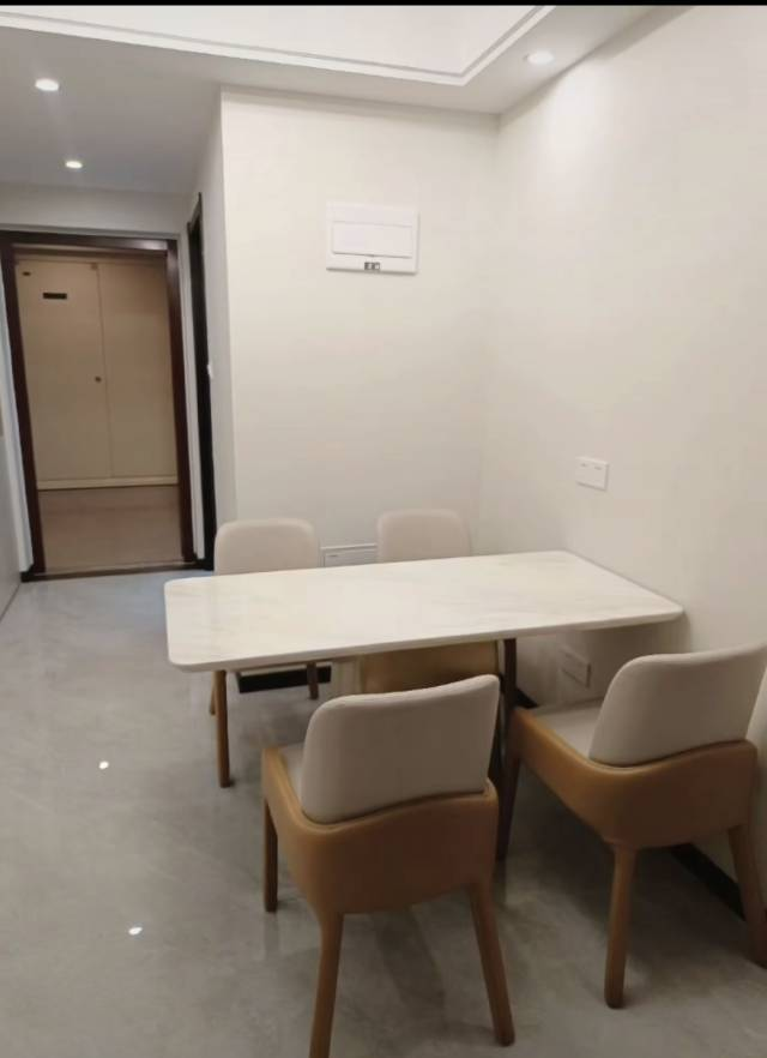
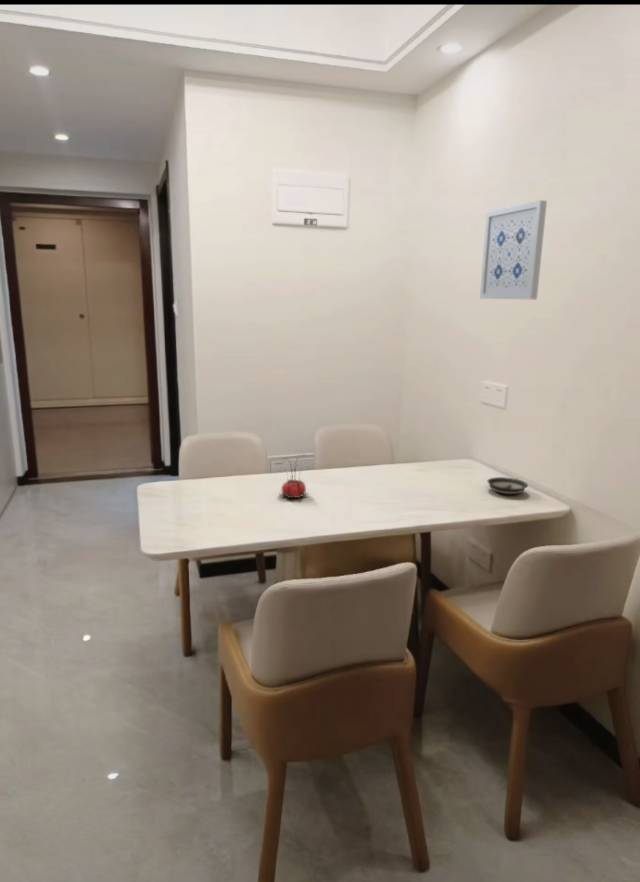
+ wall art (510, 253)
+ flower (294, 476)
+ saucer (507, 487)
